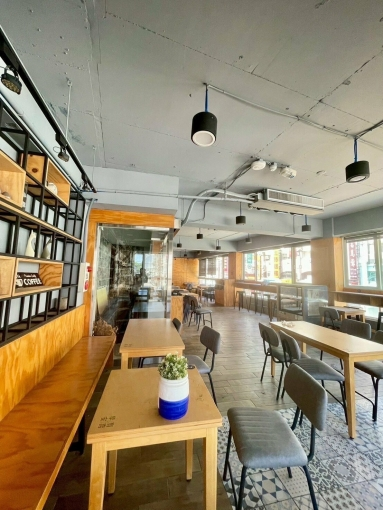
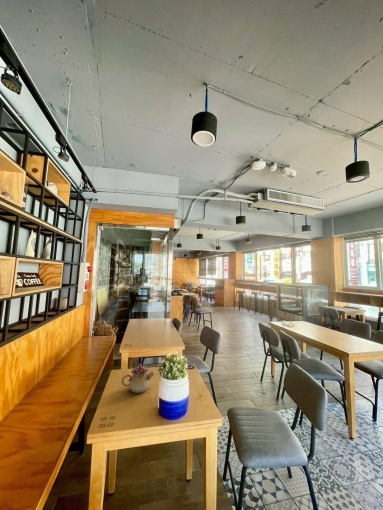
+ teapot (138, 376)
